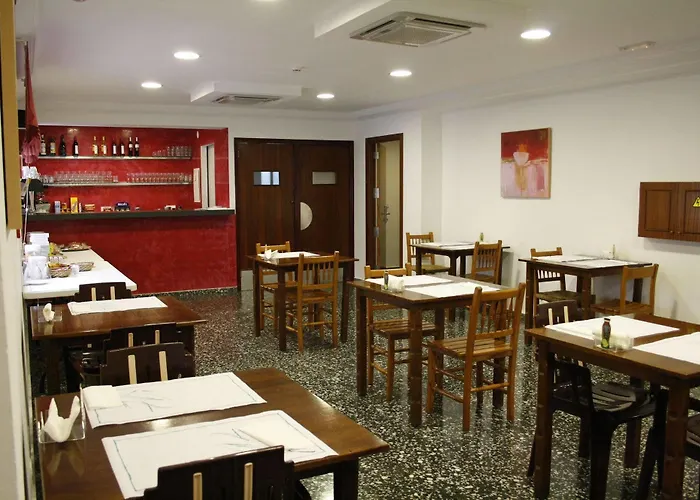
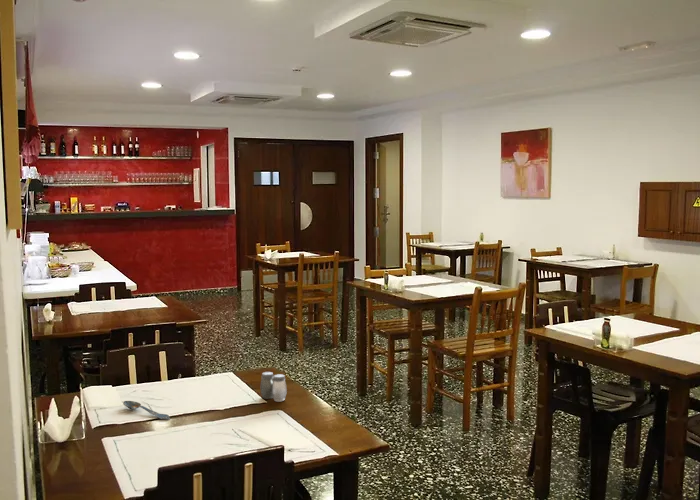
+ spoon (146, 409)
+ salt and pepper shaker (273, 386)
